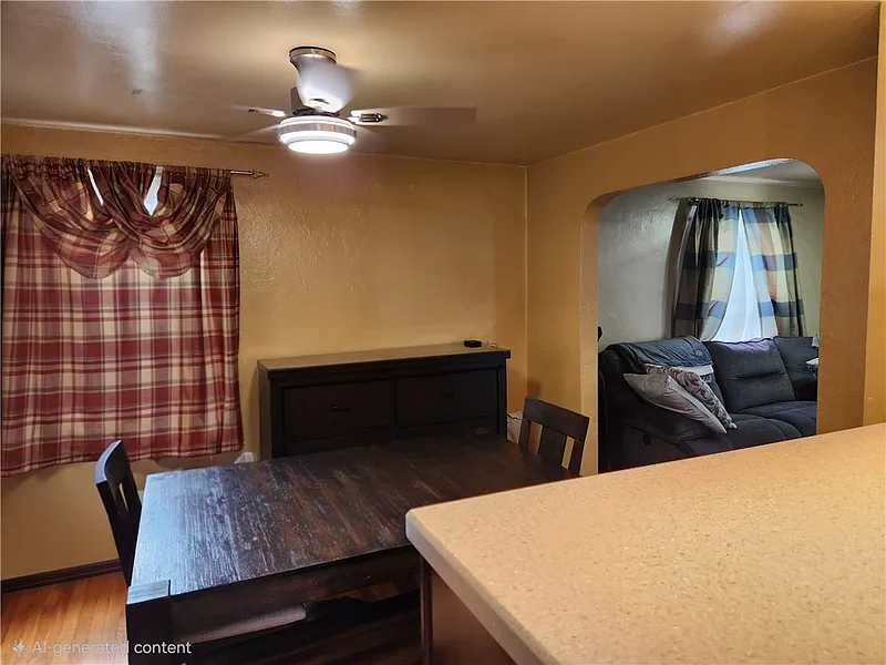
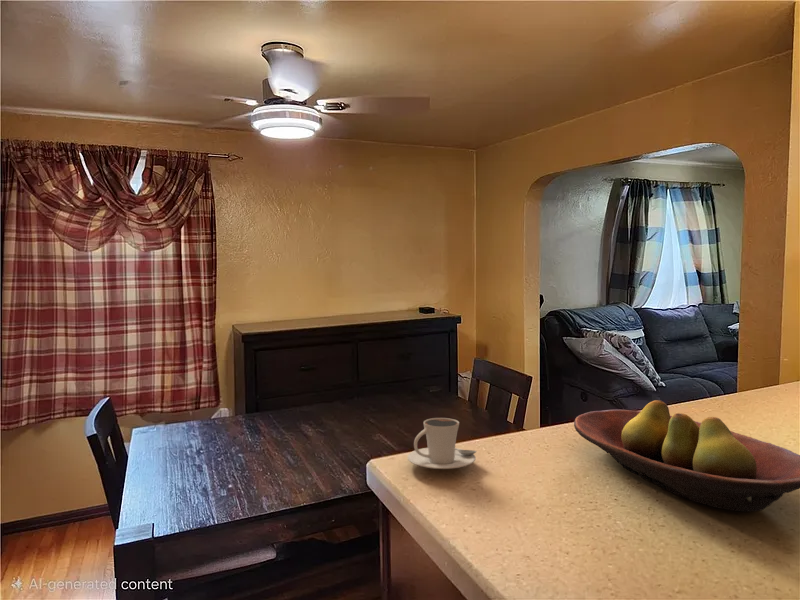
+ cappuccino (440, 430)
+ fruit bowl (678, 442)
